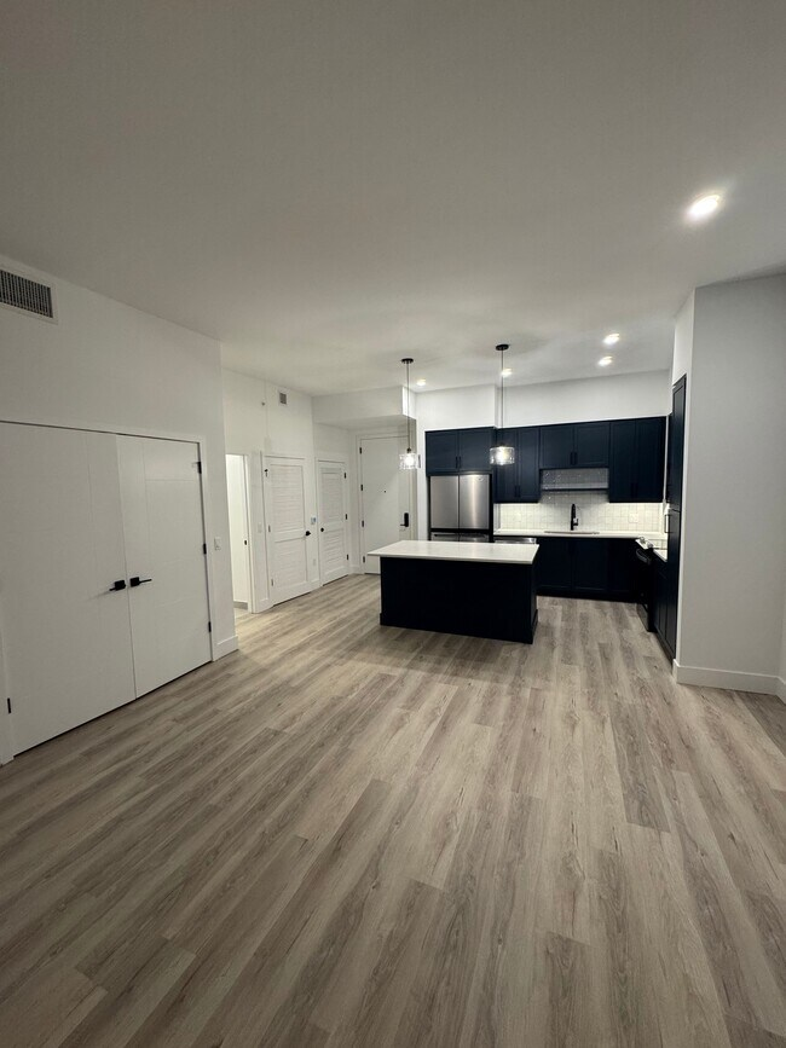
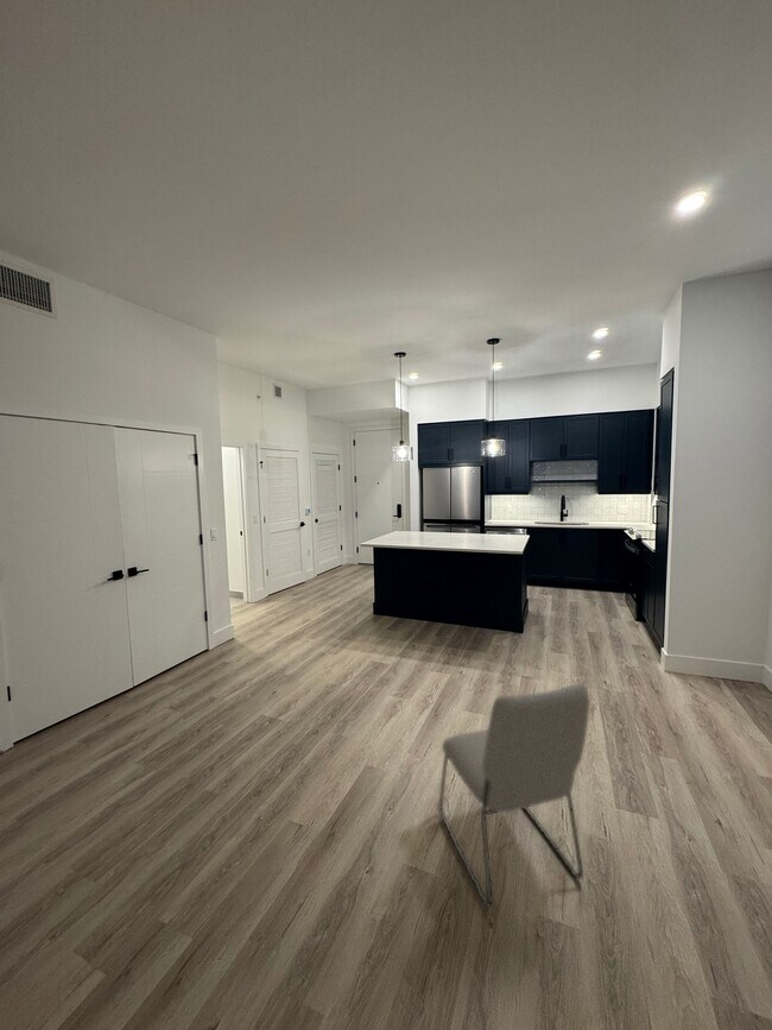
+ chair (508, 759)
